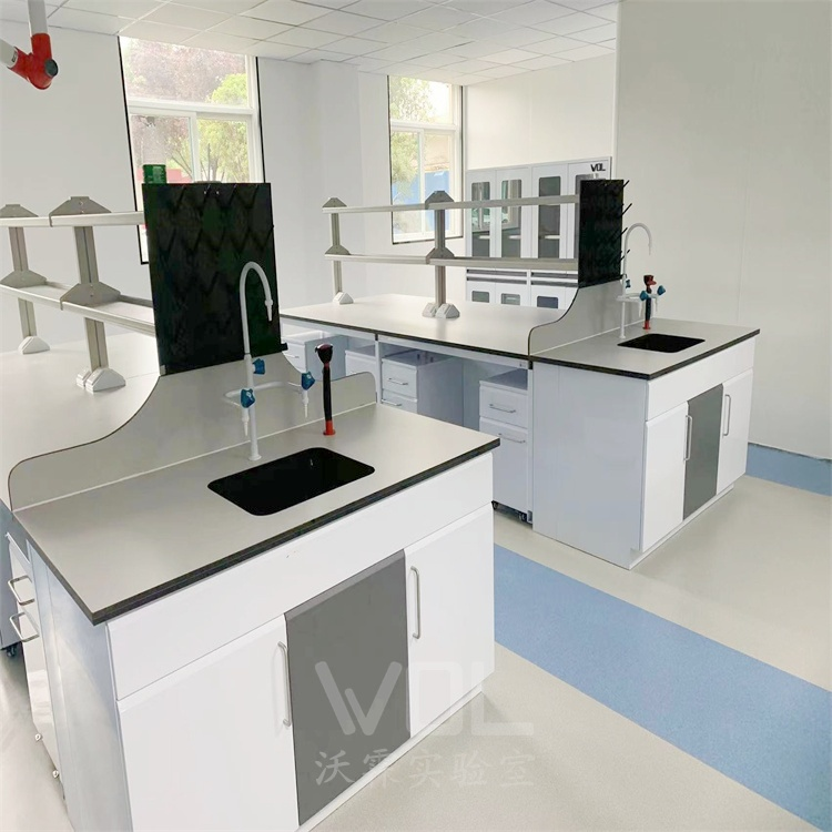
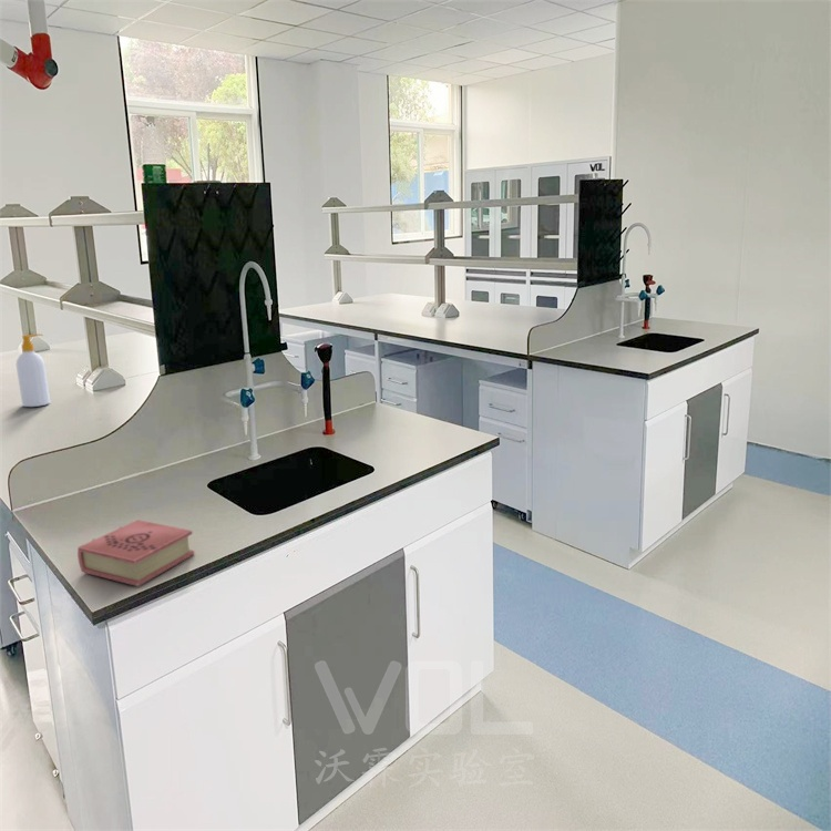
+ soap bottle (32, 369)
+ book (135, 550)
